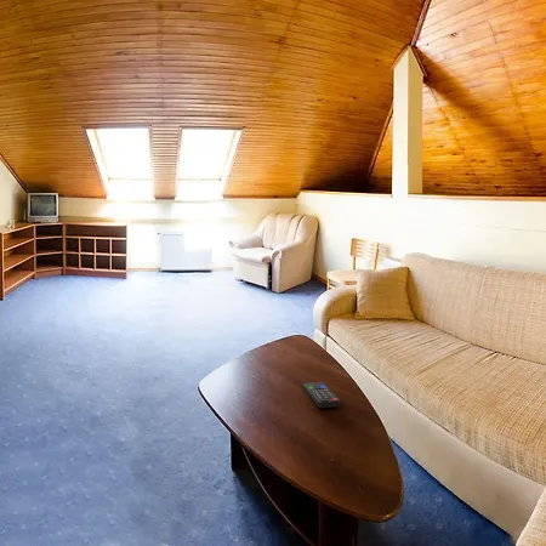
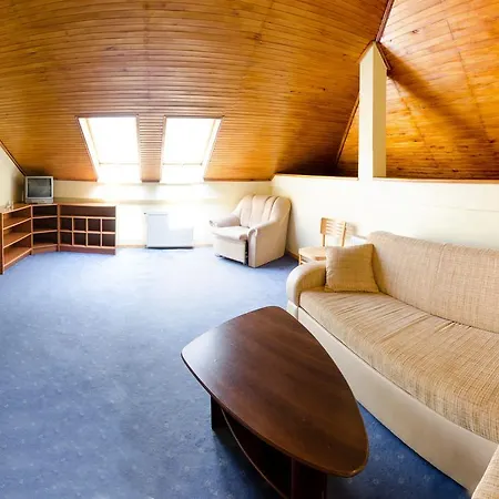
- remote control (320, 393)
